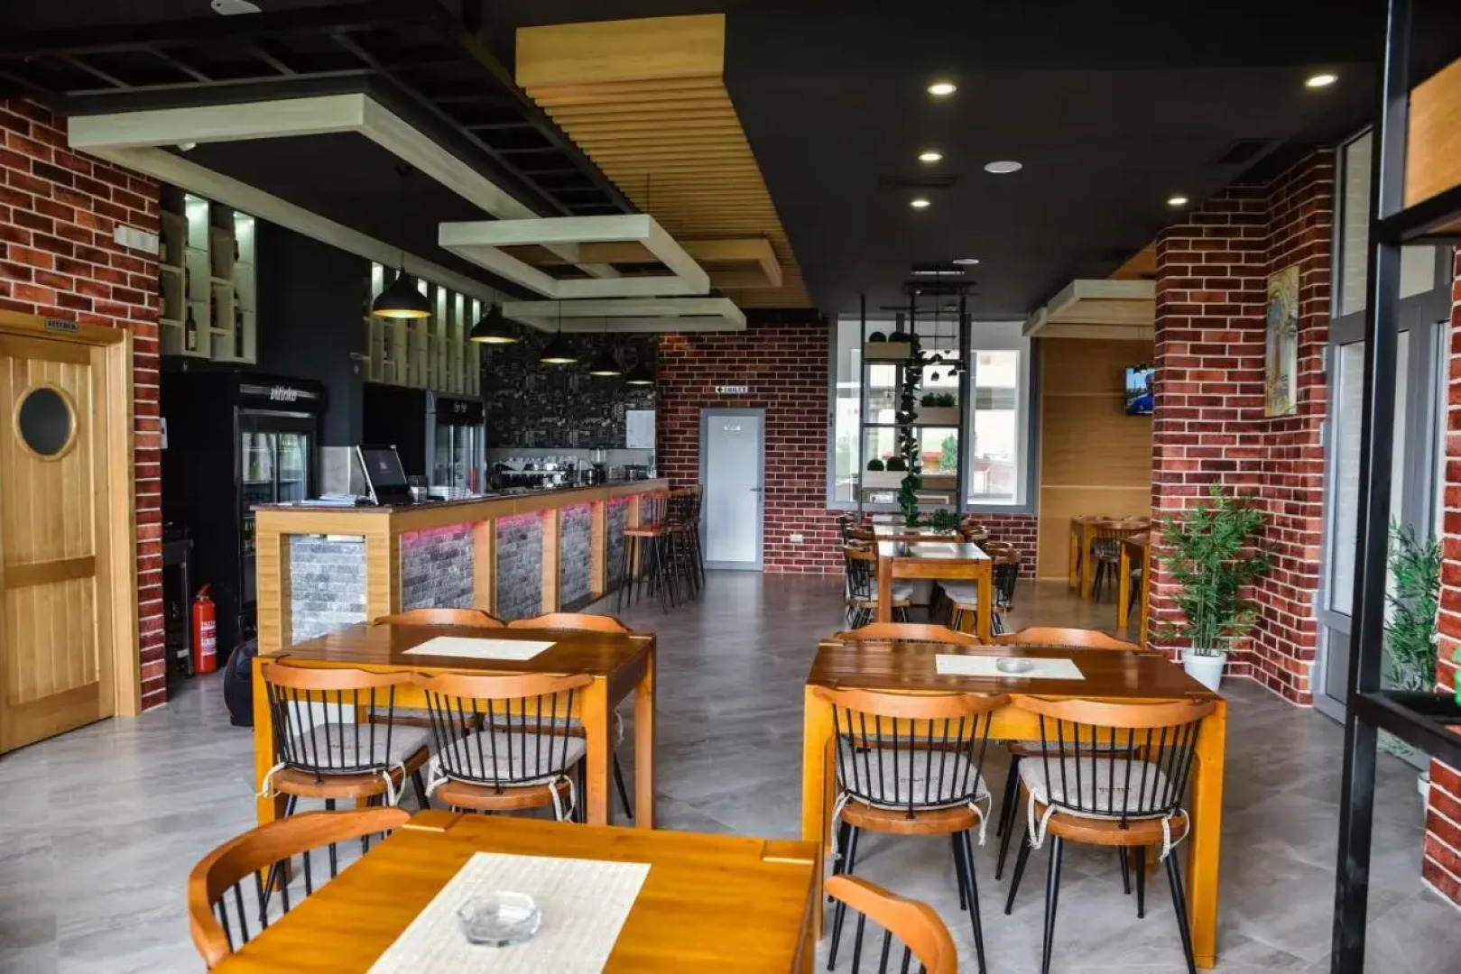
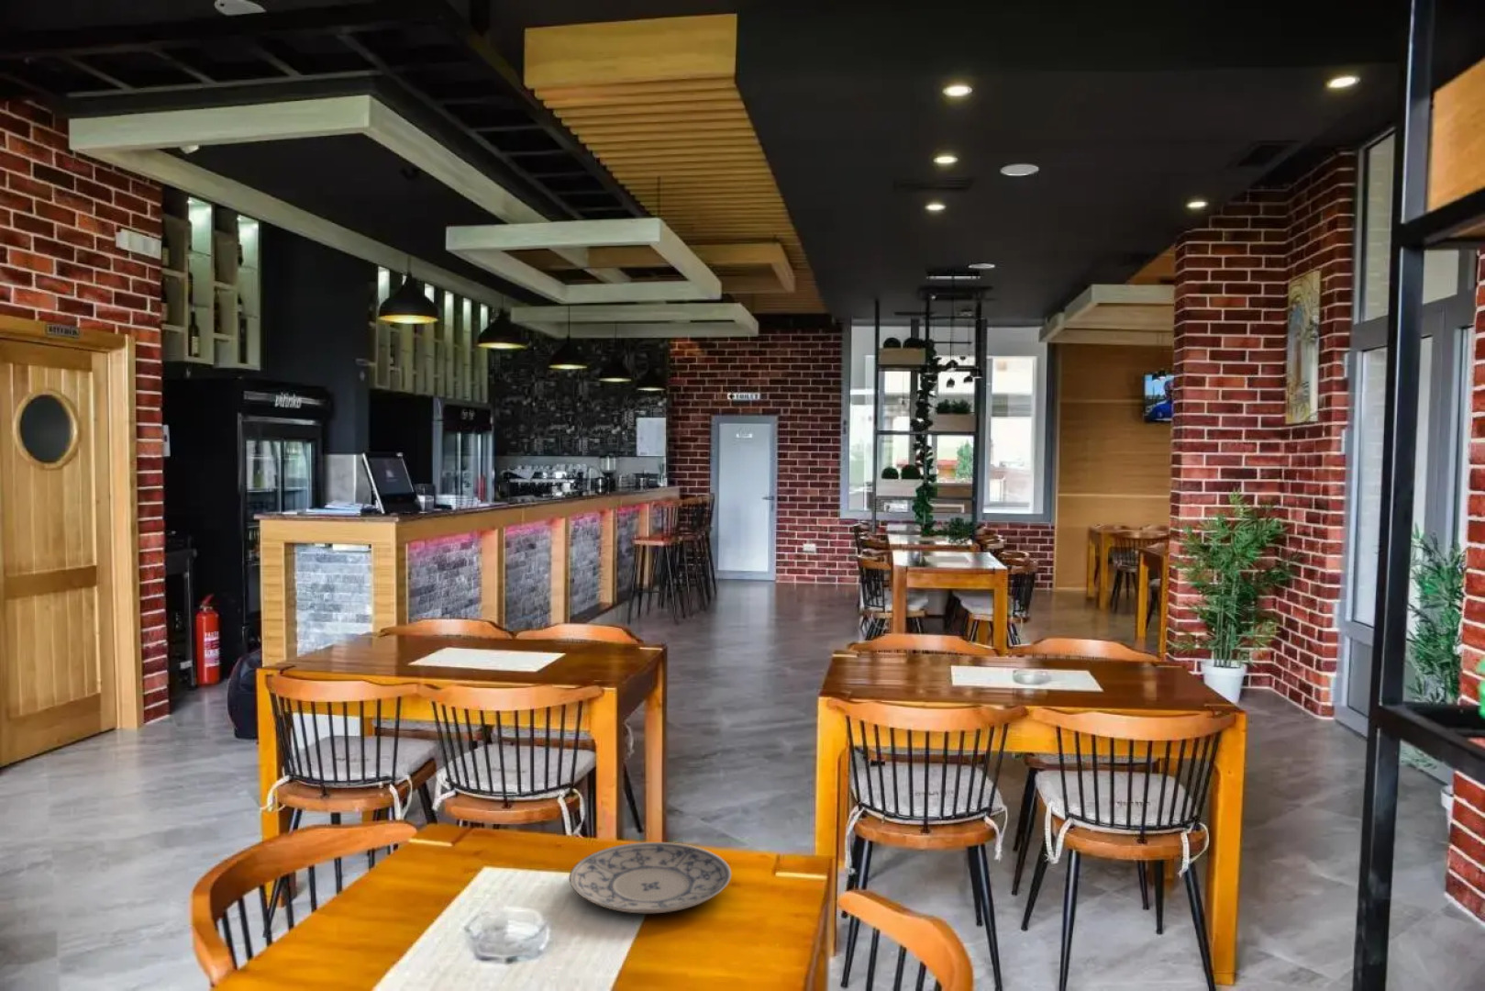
+ plate (650, 880)
